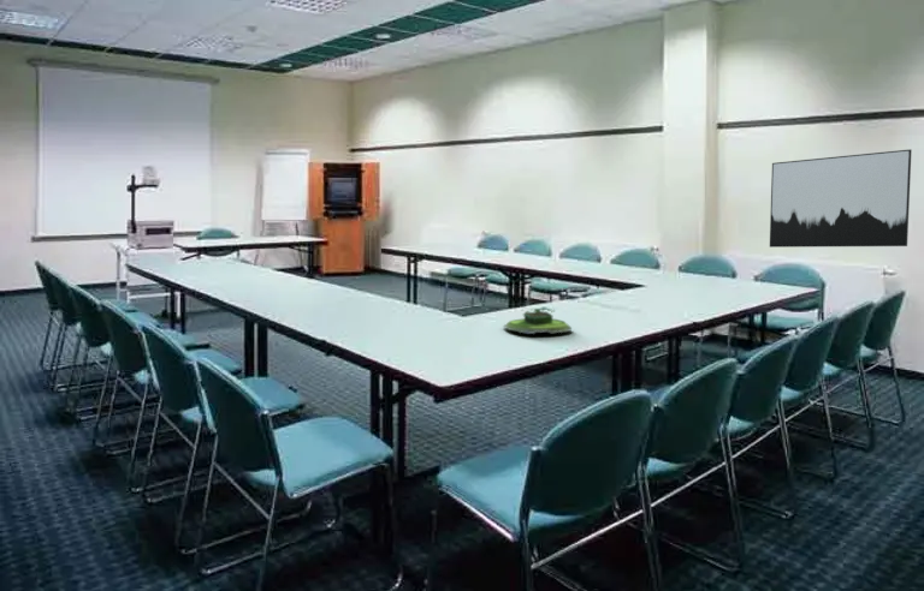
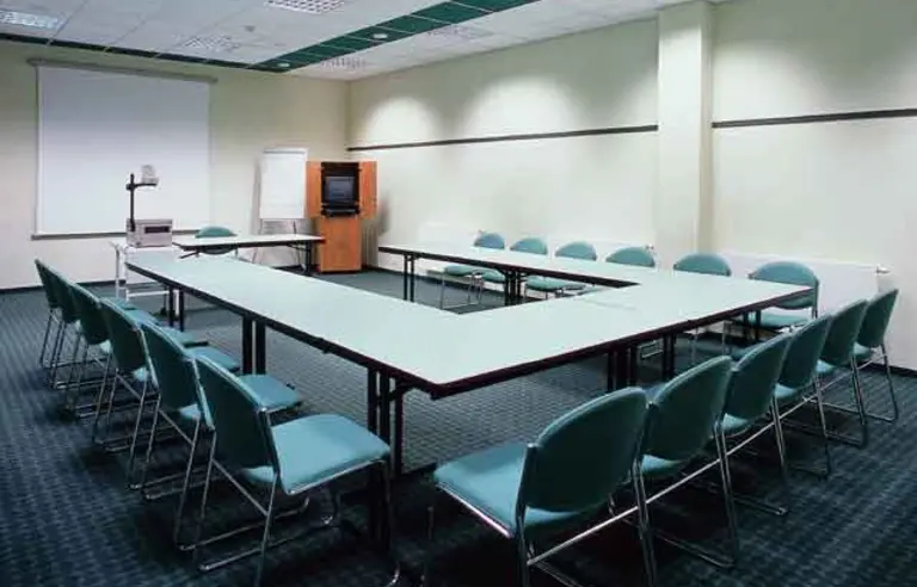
- wall art (835, 202)
- plant pot (537, 318)
